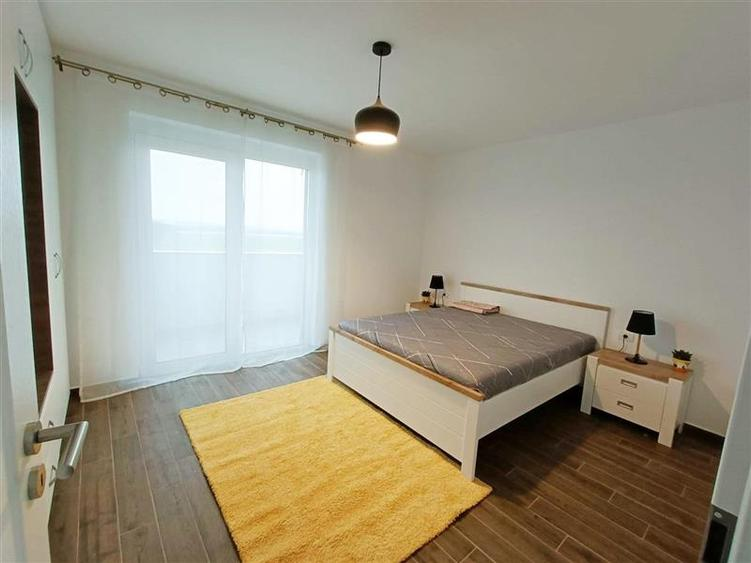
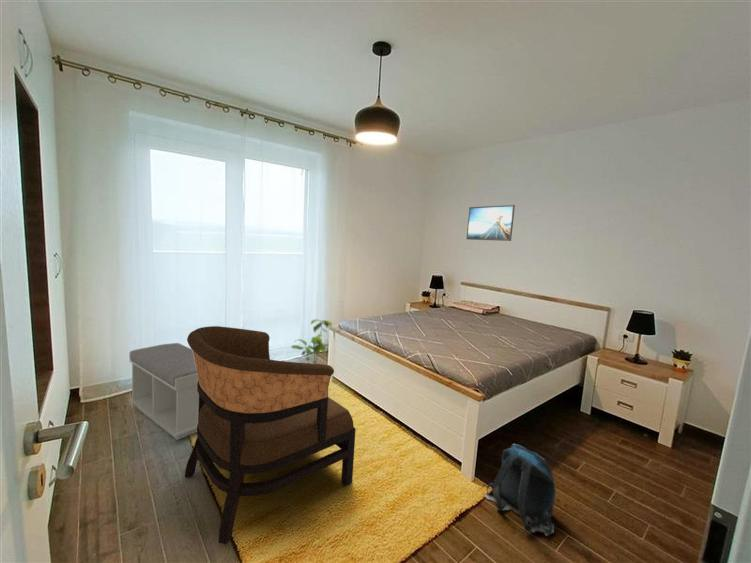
+ backpack (522, 483)
+ armchair (265, 407)
+ bench (176, 385)
+ house plant (314, 357)
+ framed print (489, 223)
